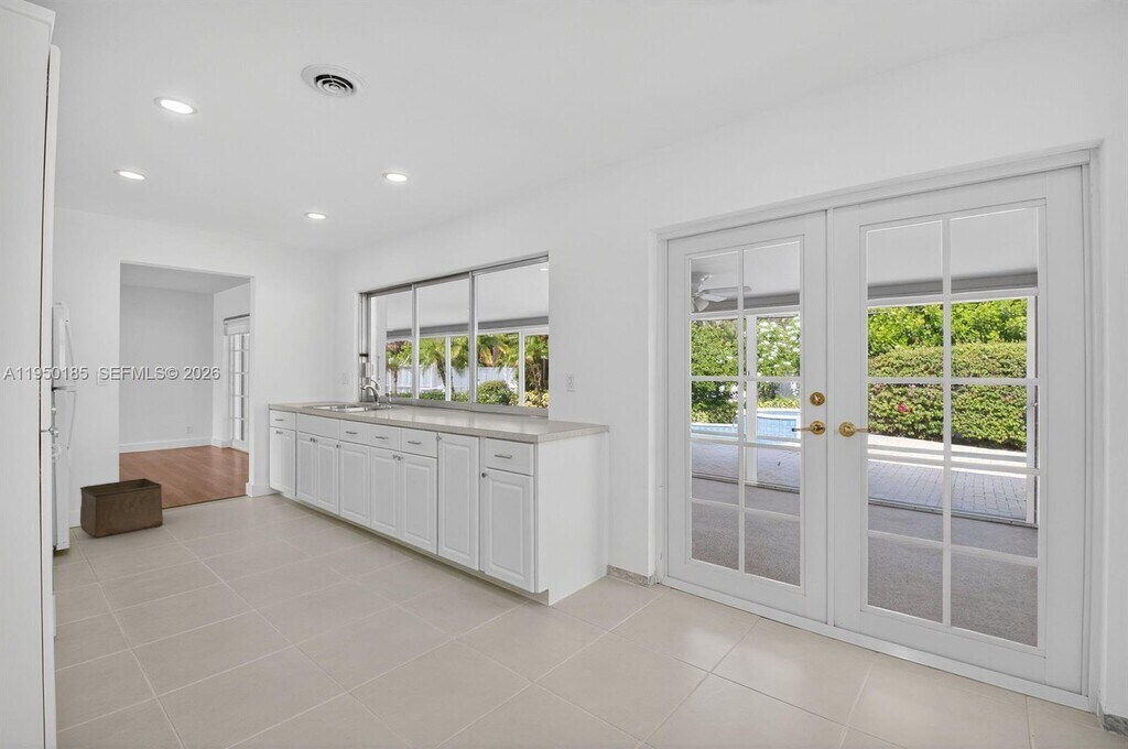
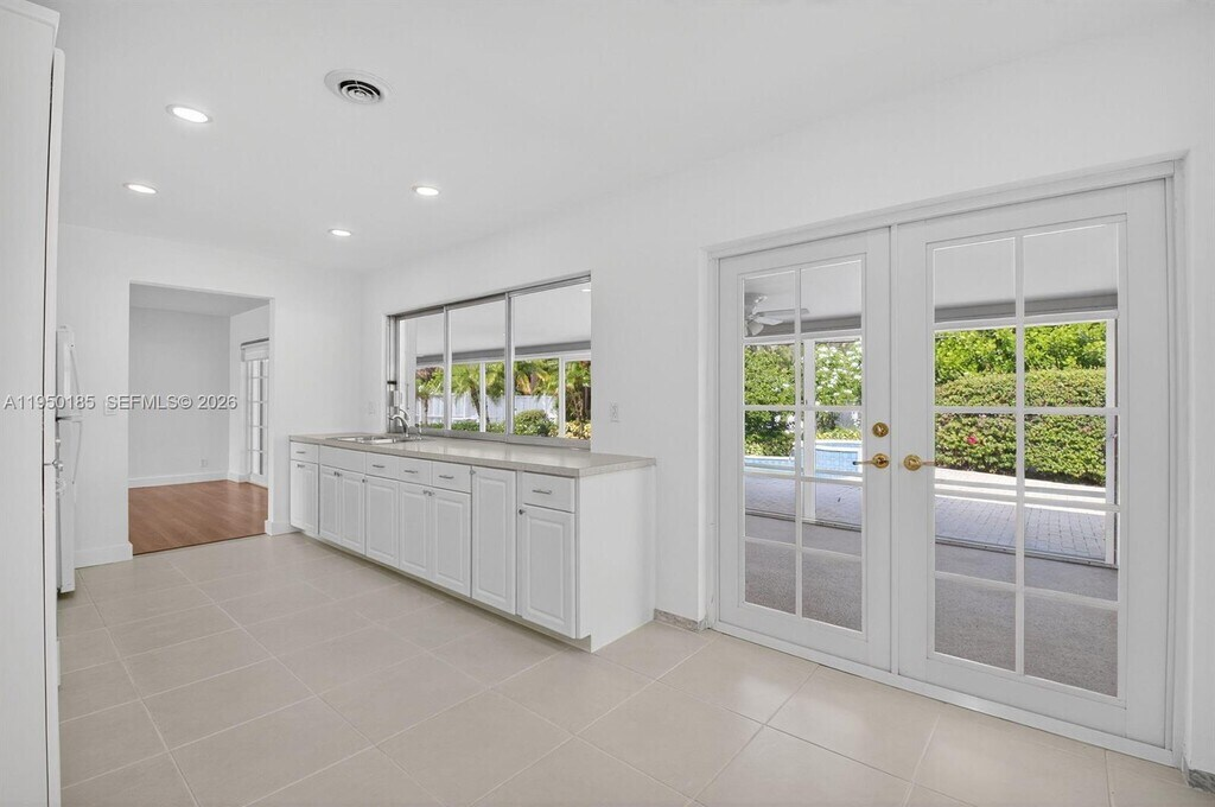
- storage bin (121, 506)
